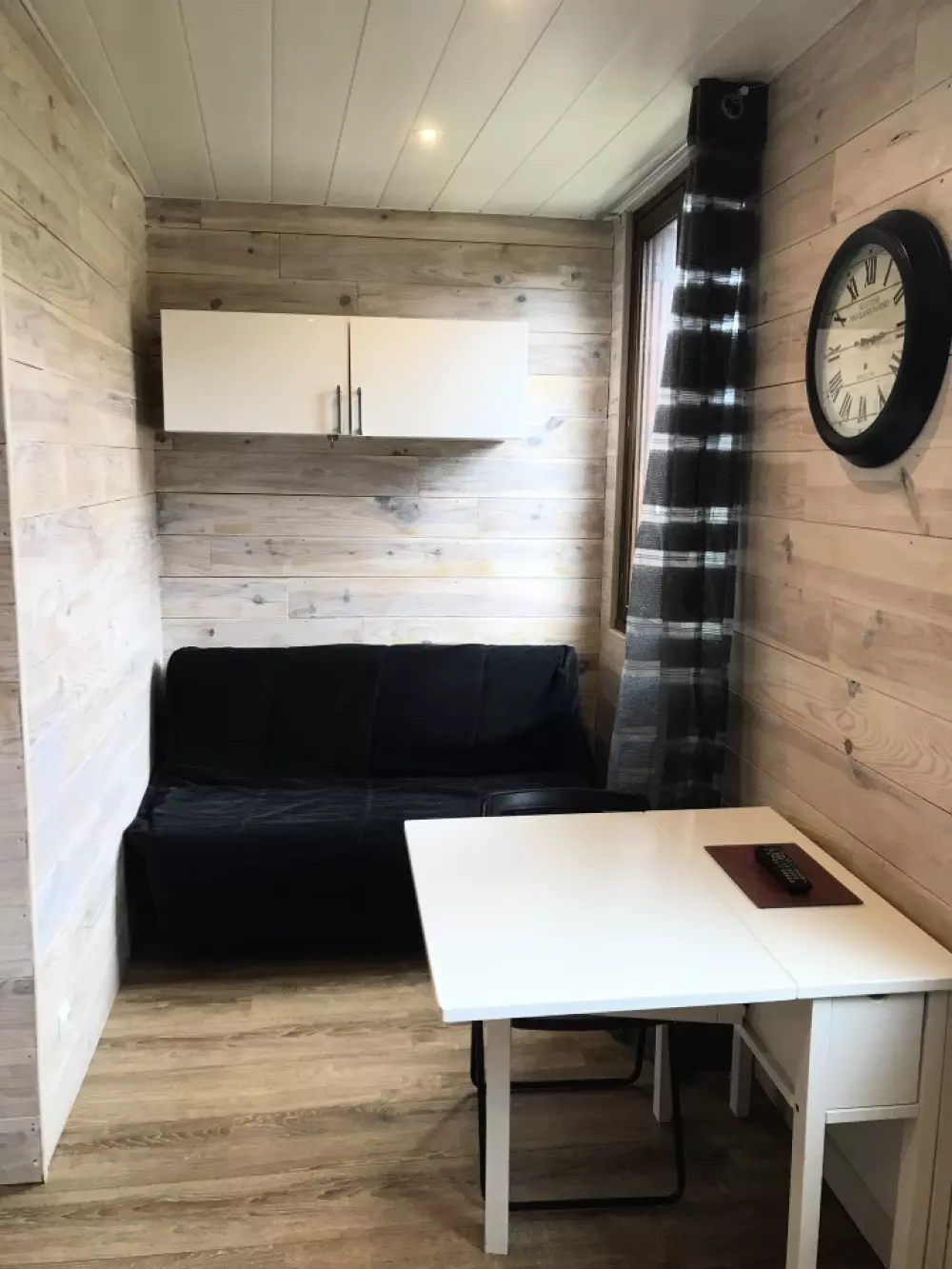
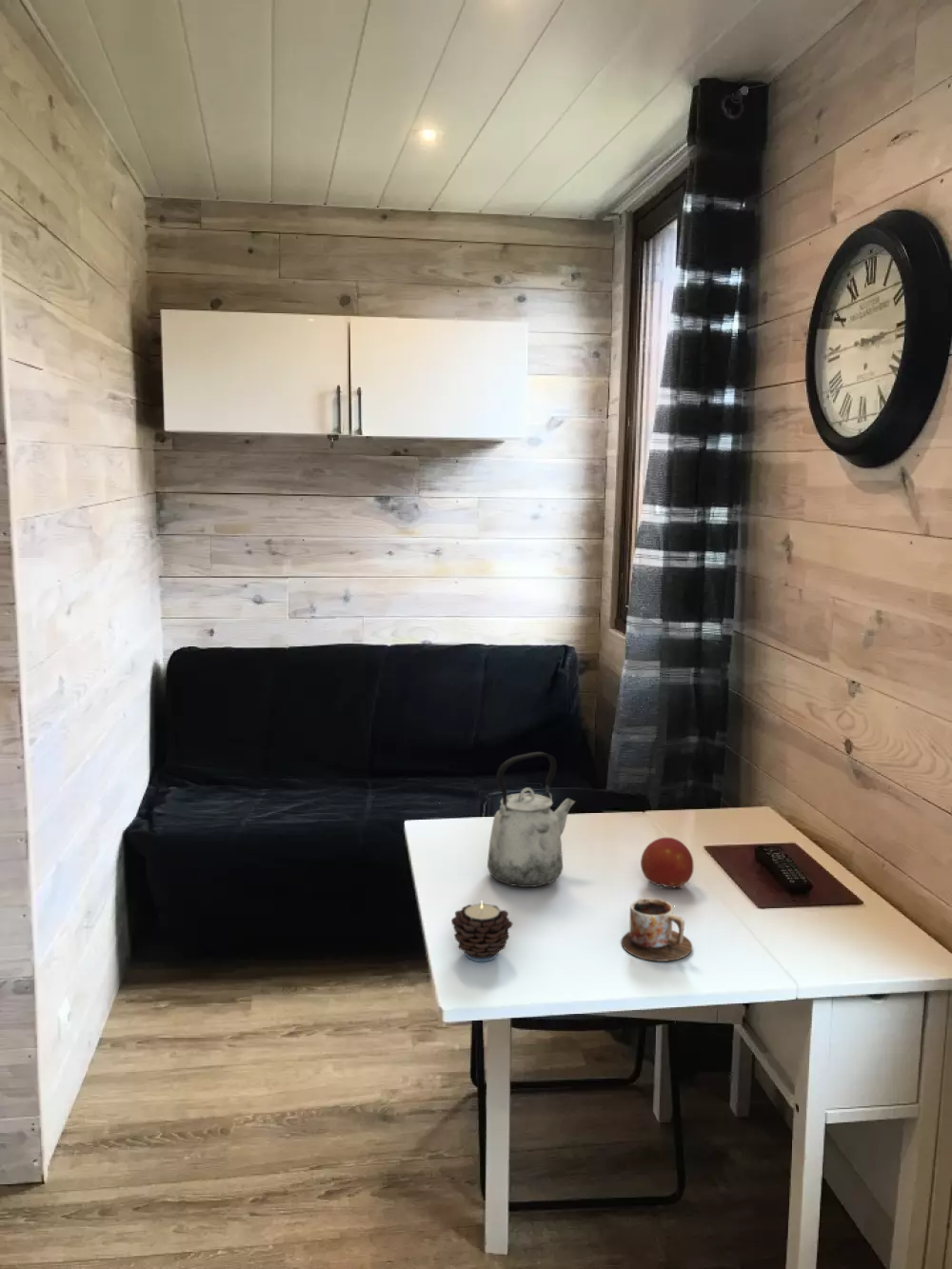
+ fruit (666, 861)
+ kettle (537, 813)
+ mug (657, 925)
+ candle (481, 928)
